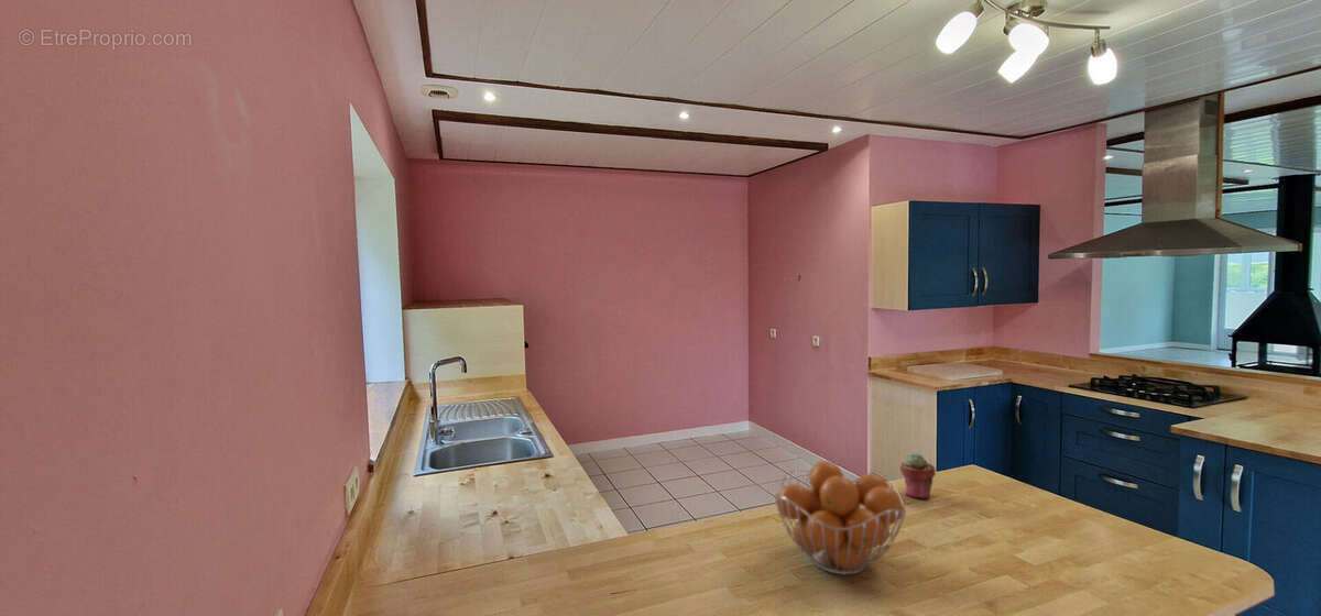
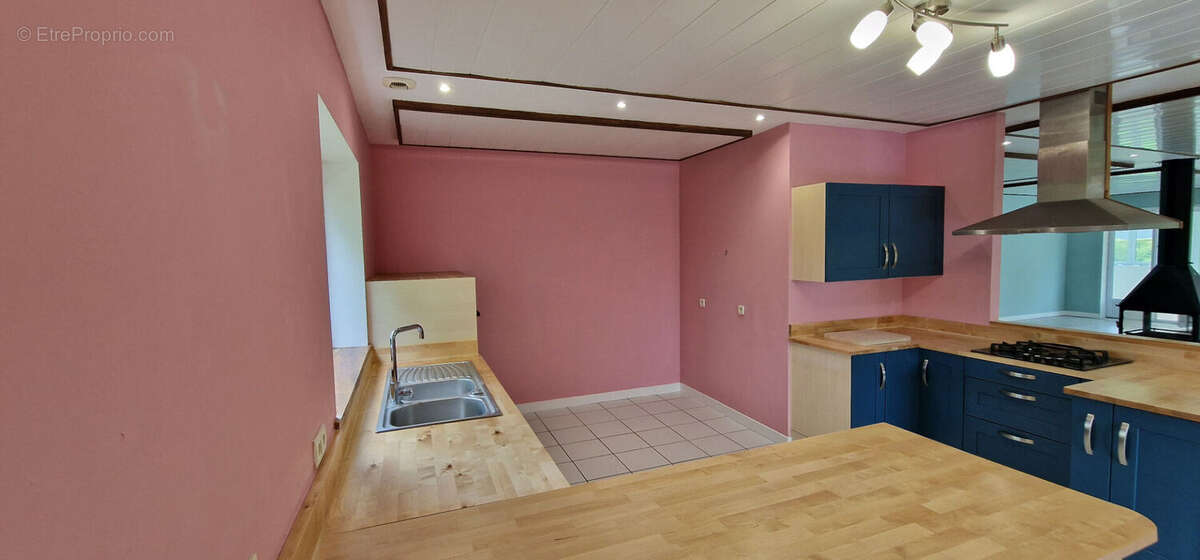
- fruit basket (838, 515)
- potted succulent (917, 474)
